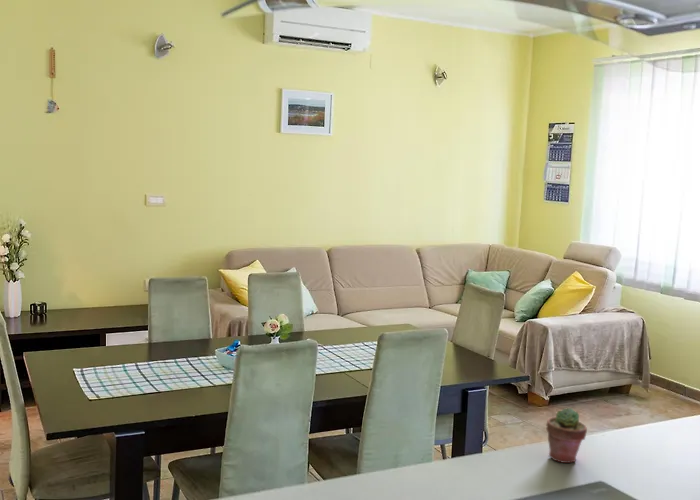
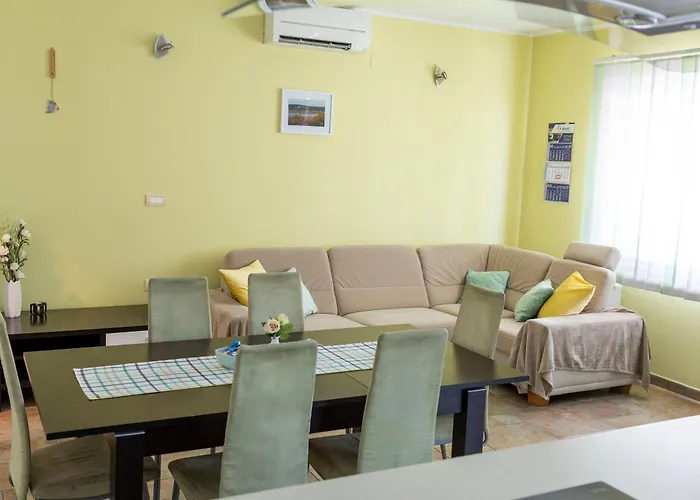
- potted succulent (565, 433)
